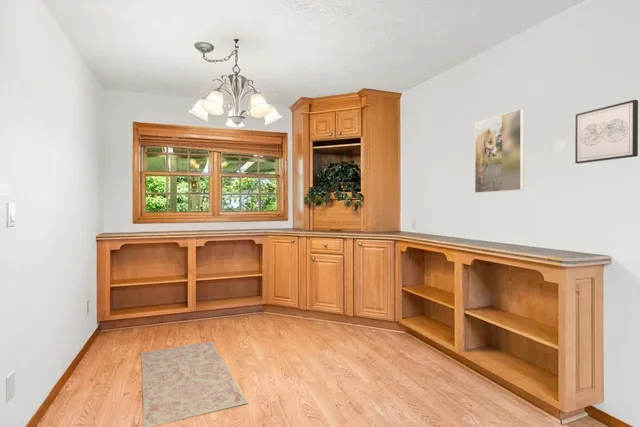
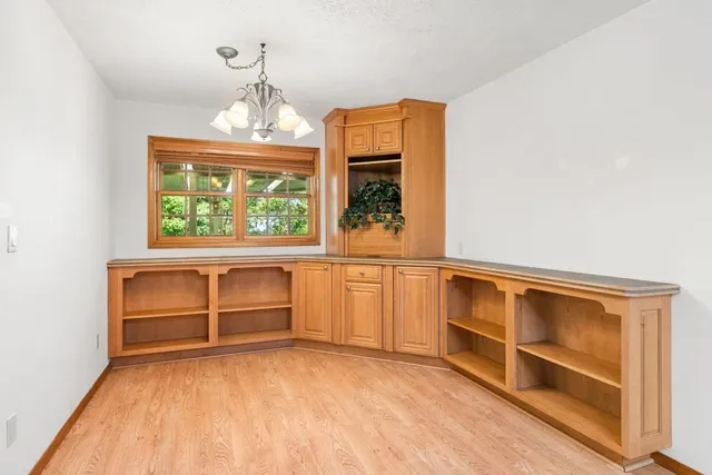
- wall art (604, 133)
- rug (186, 374)
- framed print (497, 154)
